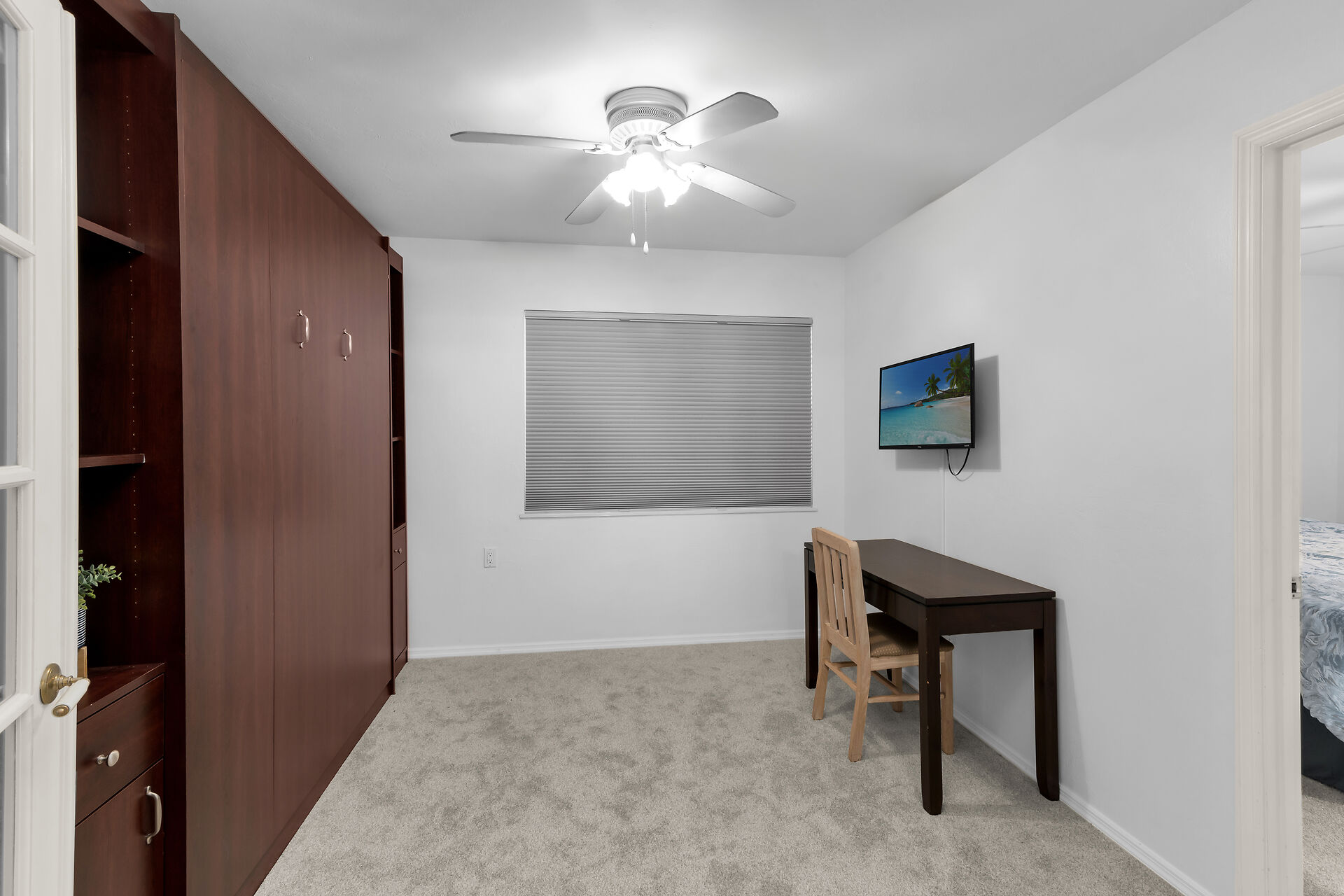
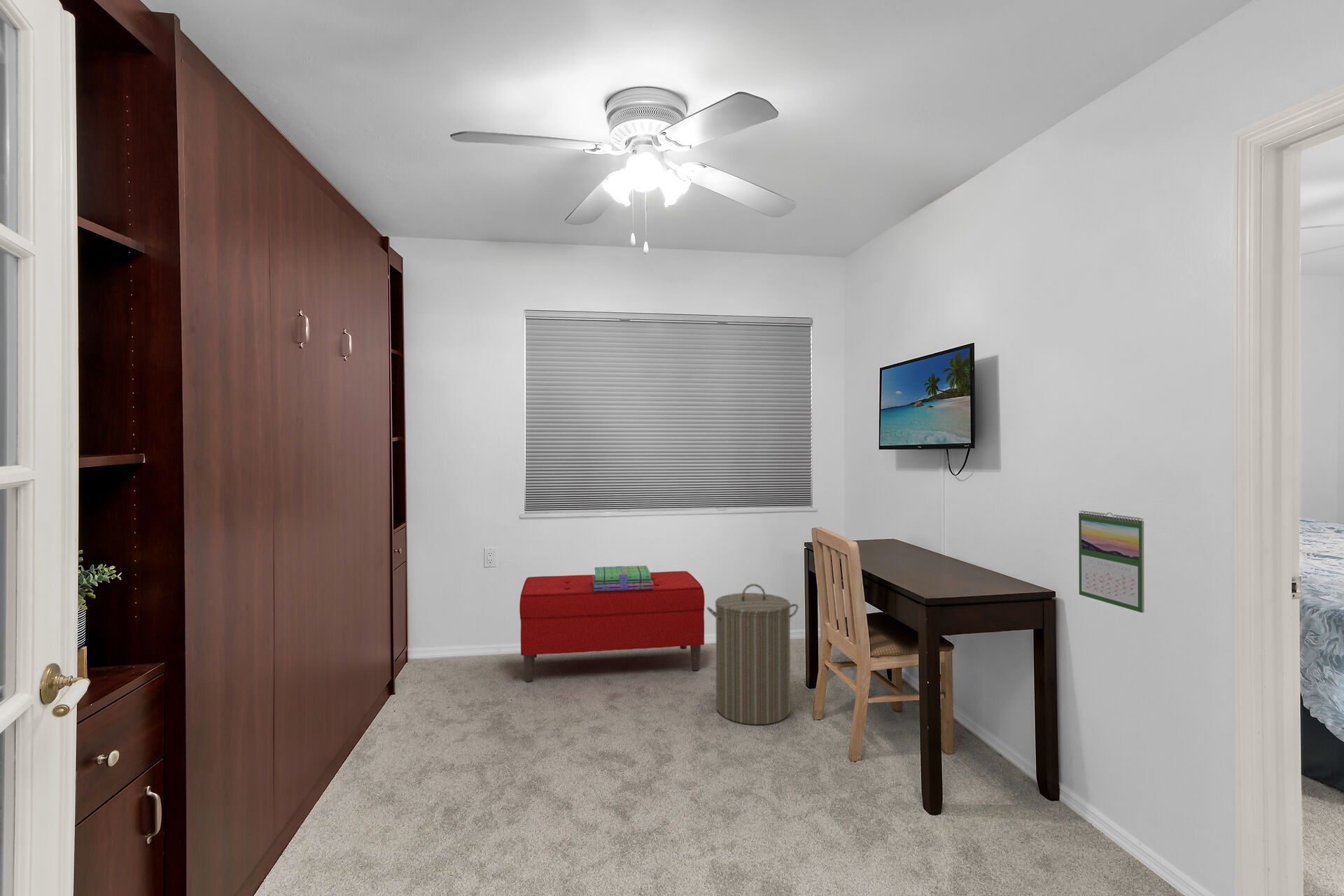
+ stack of books (622, 578)
+ bench (611, 622)
+ calendar (1110, 557)
+ laundry hamper (752, 646)
